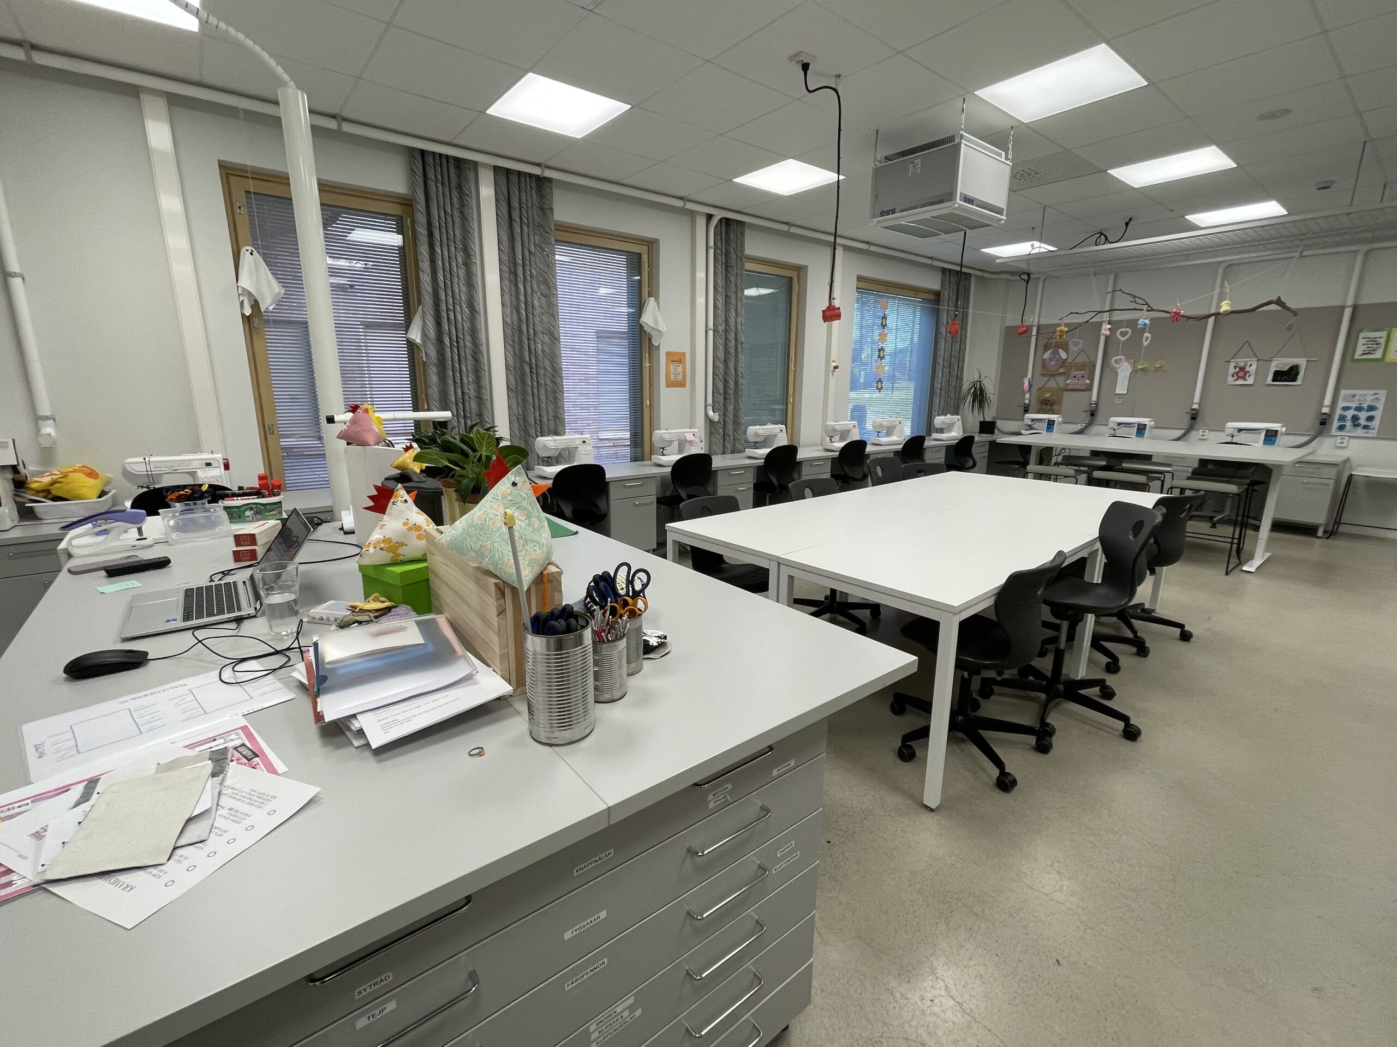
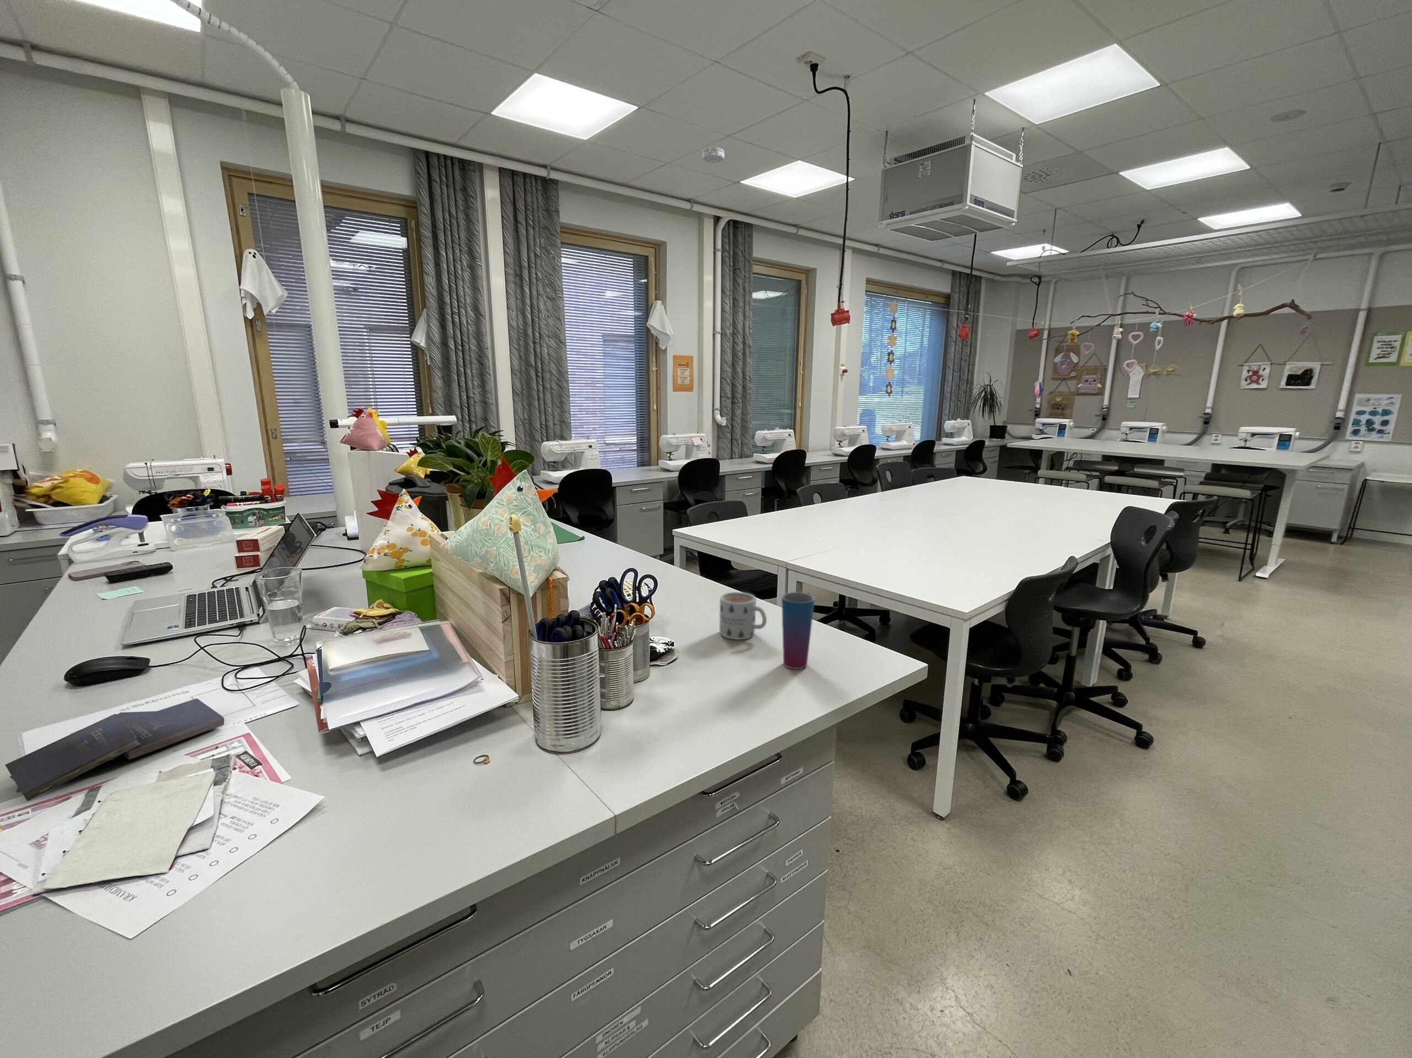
+ smoke detector (713, 154)
+ mug (744, 617)
+ book (121, 736)
+ cup (796, 631)
